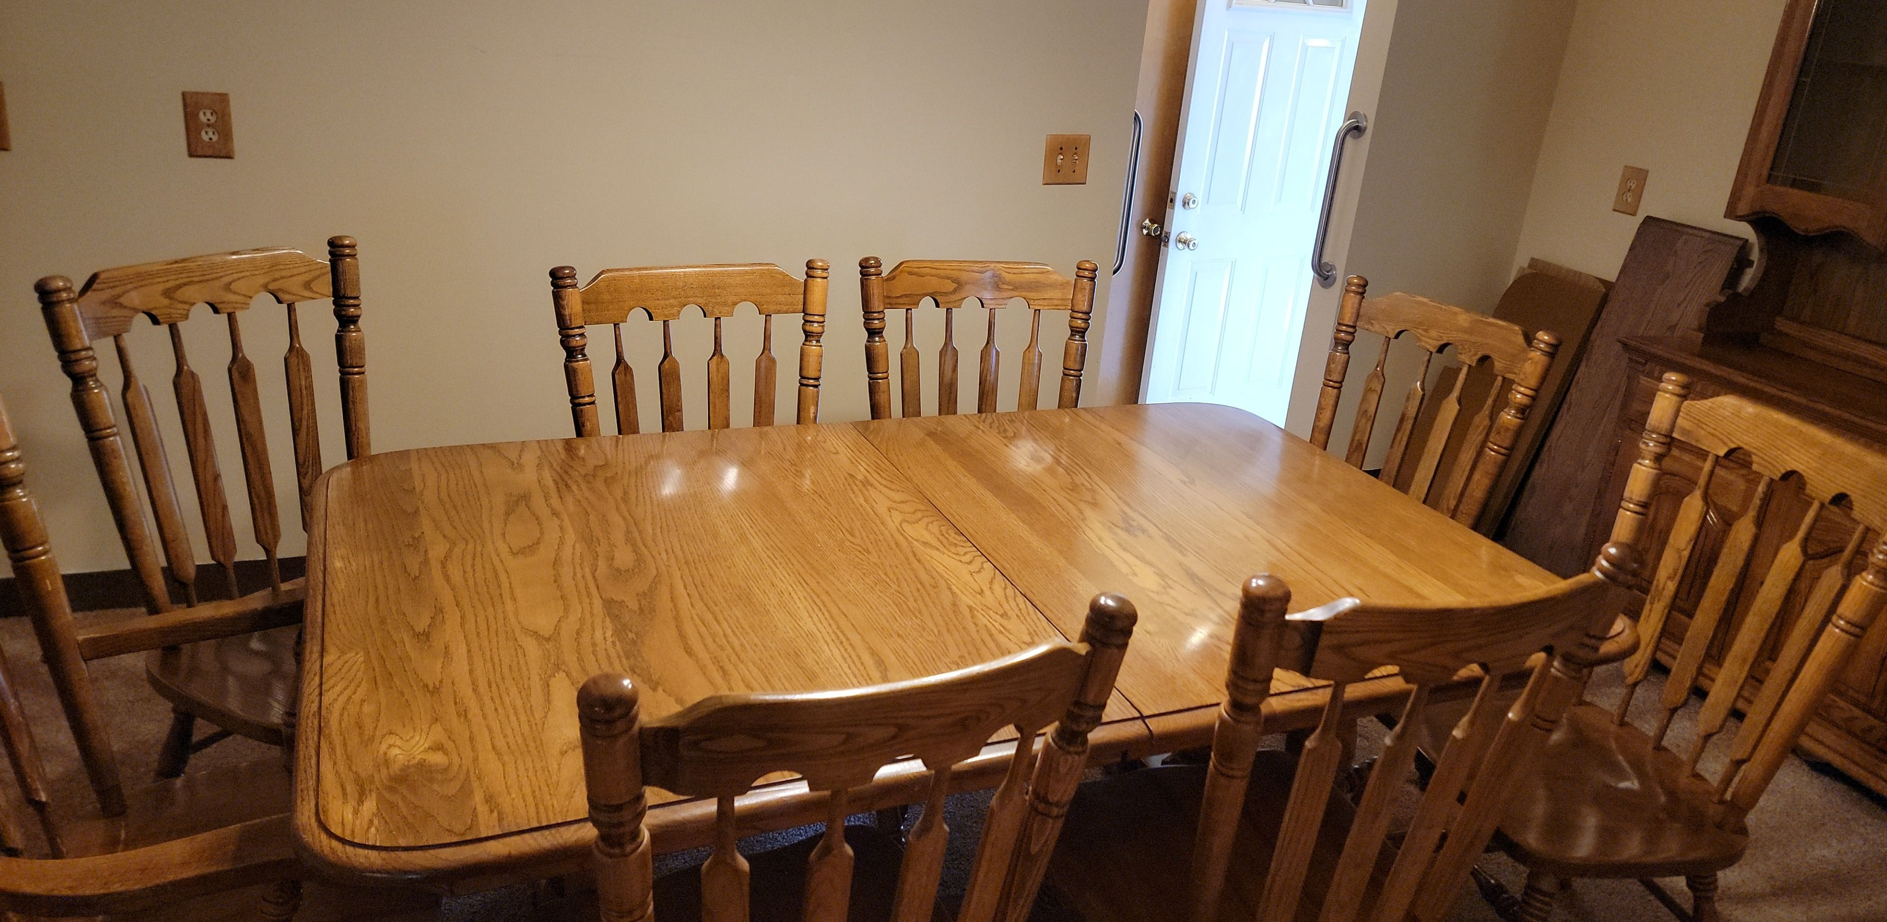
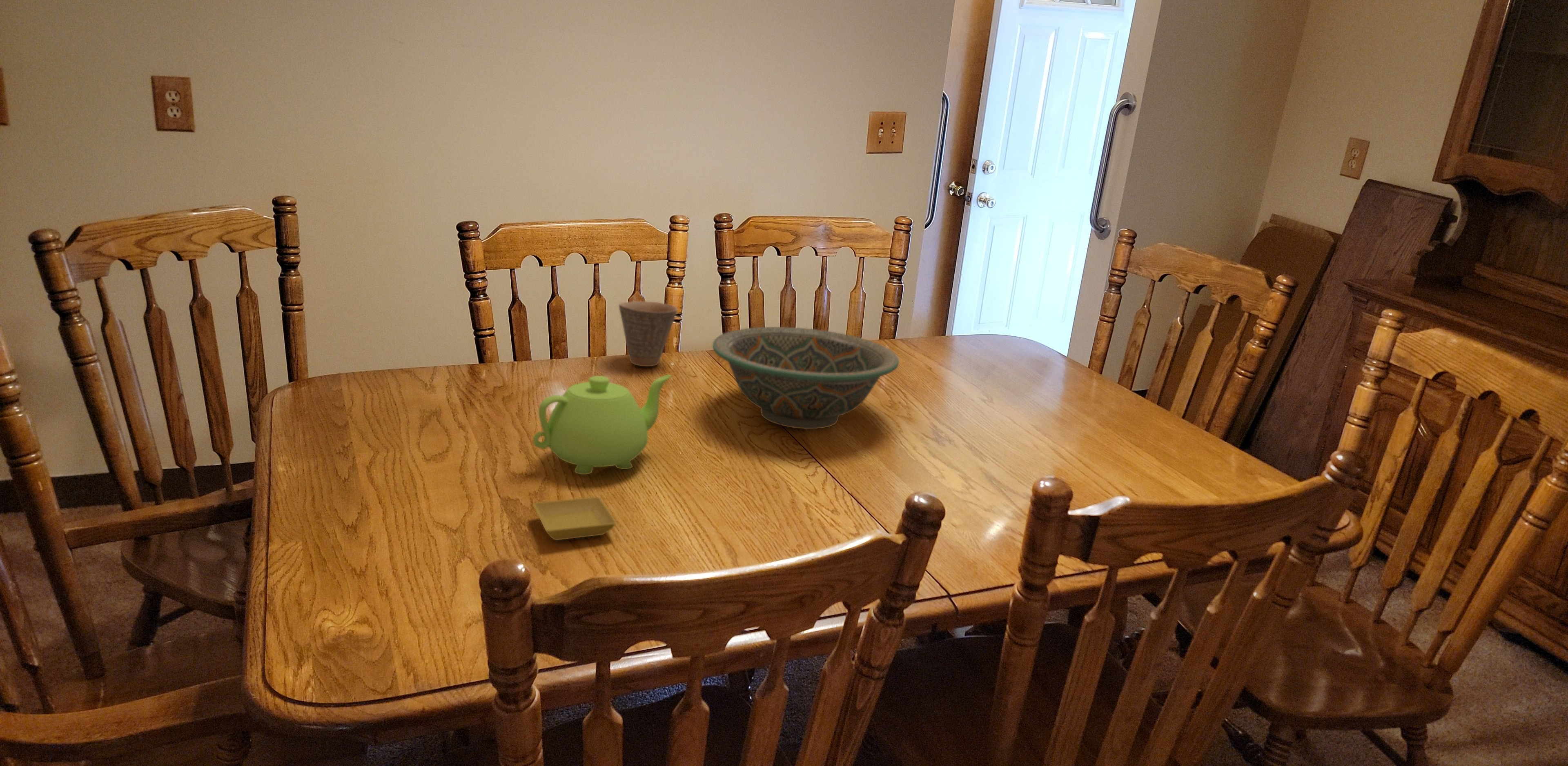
+ teapot (604, 419)
+ cup (647, 334)
+ saucer (574, 520)
+ decorative bowl (802, 383)
